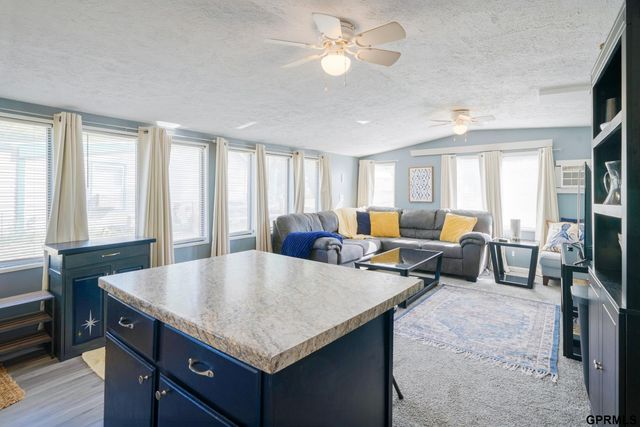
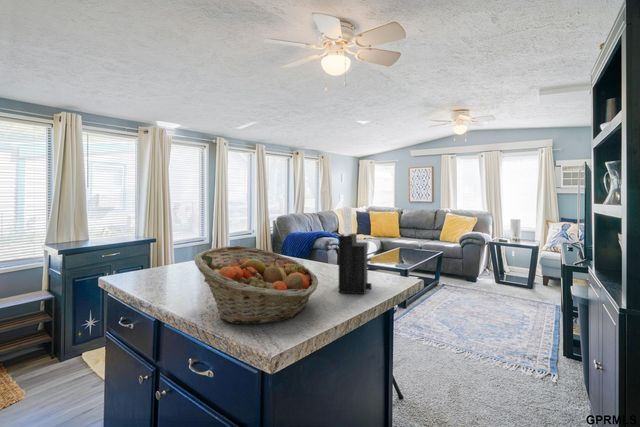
+ fruit basket (260, 278)
+ knife block (356, 248)
